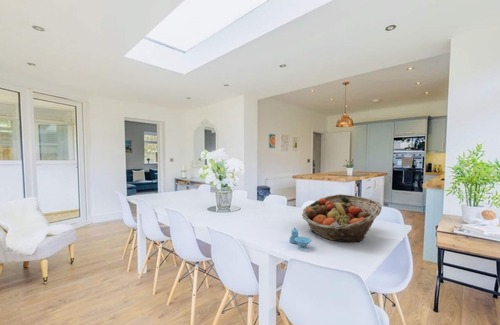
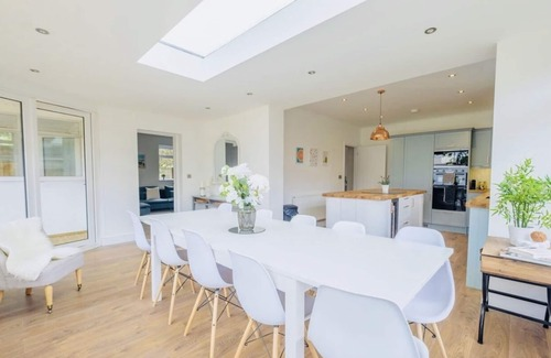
- fruit basket (338, 215)
- salt and pepper shaker set (299, 237)
